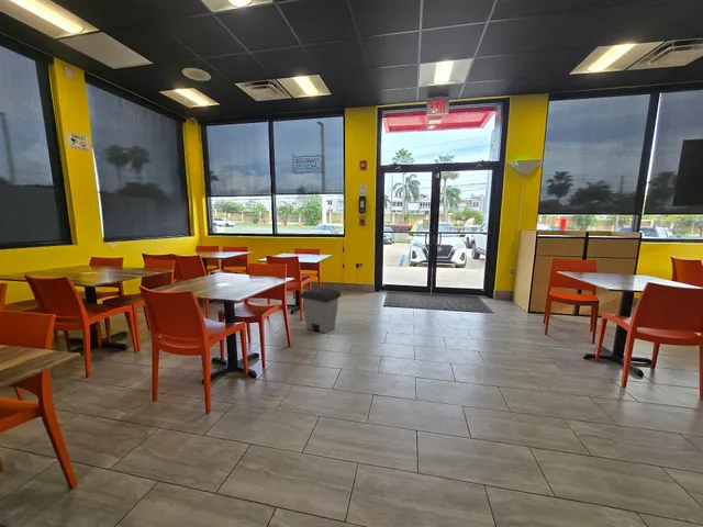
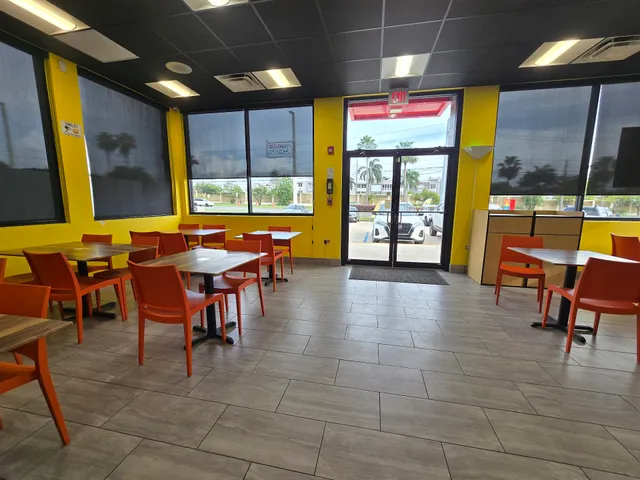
- trash can (321, 309)
